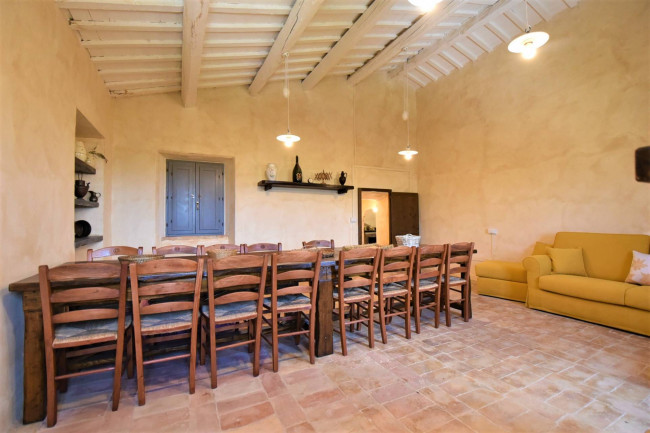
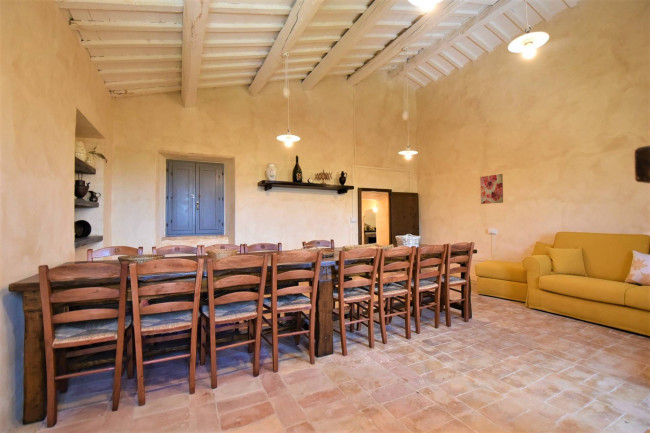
+ wall art (491, 189)
